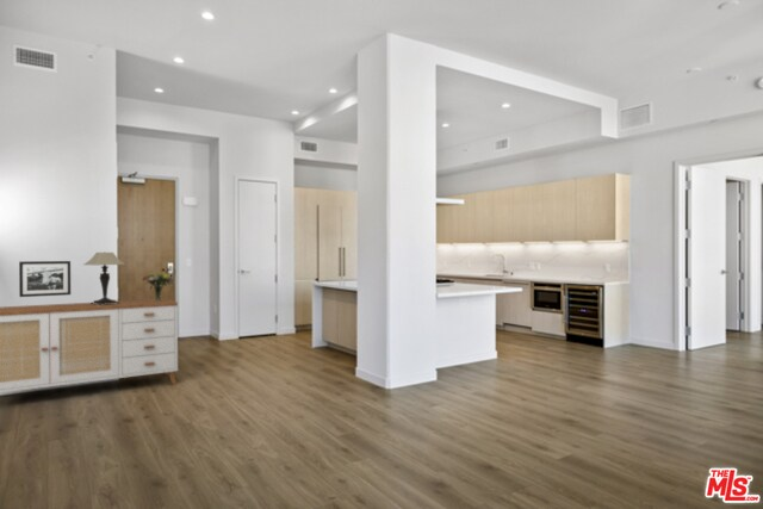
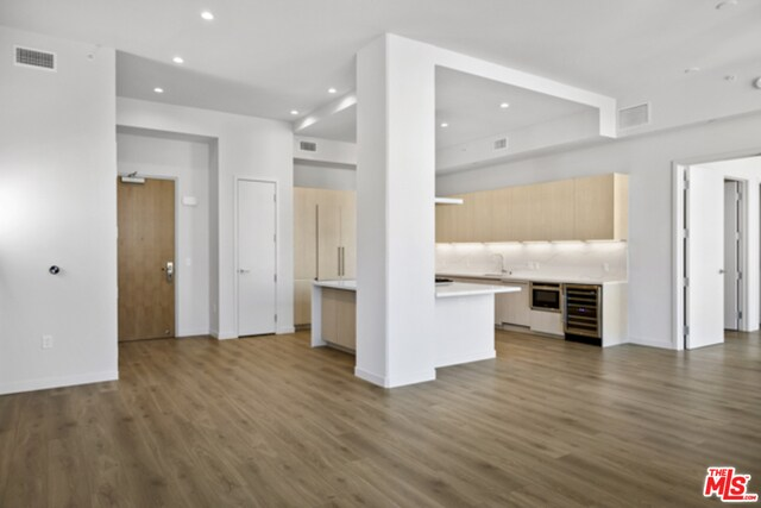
- bouquet (159, 286)
- table lamp (104, 278)
- picture frame (45, 278)
- sideboard (81, 348)
